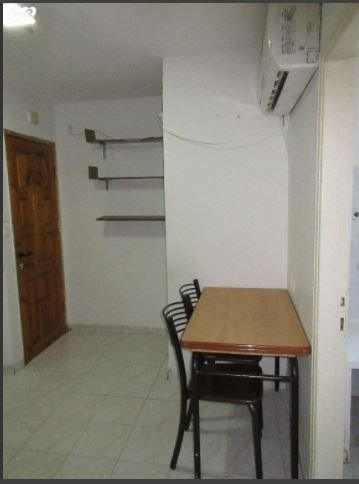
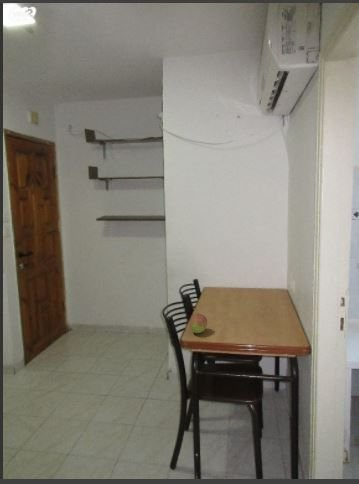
+ fruit (198, 323)
